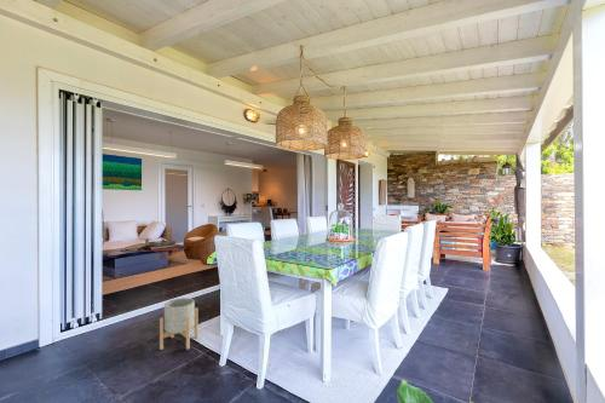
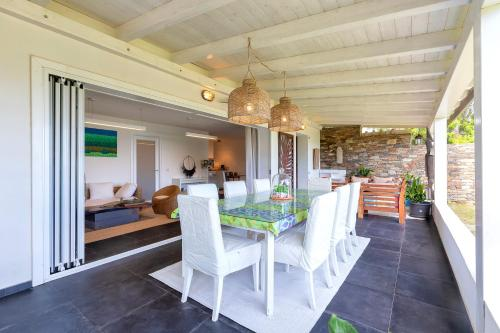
- planter (179, 322)
